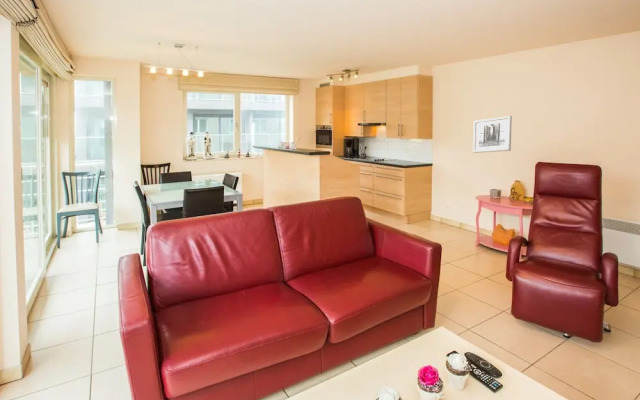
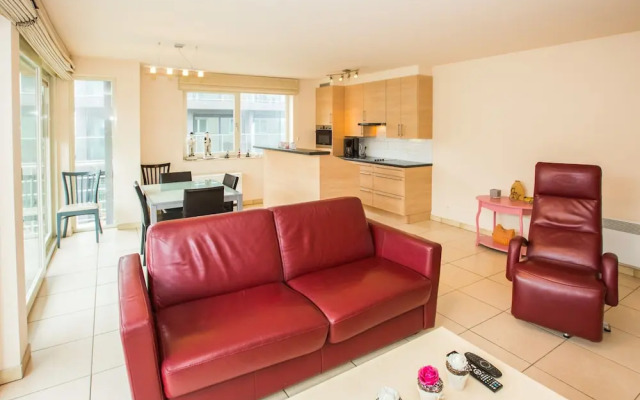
- wall art (491, 135)
